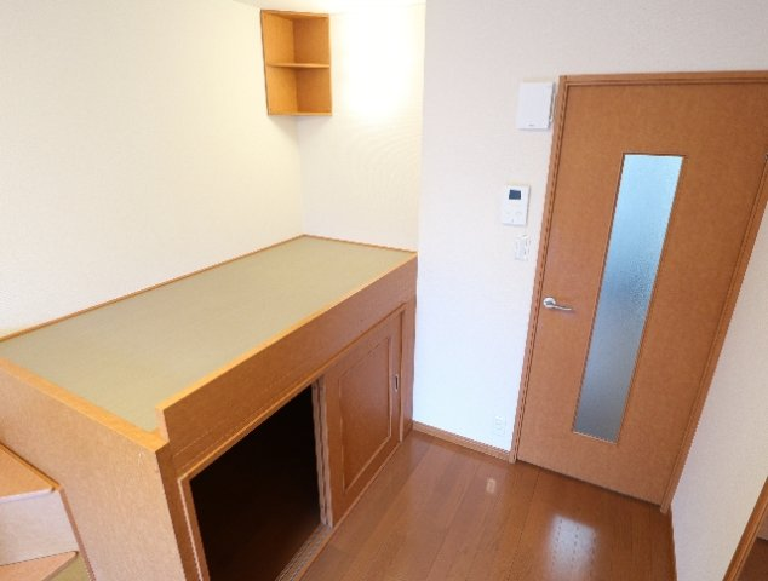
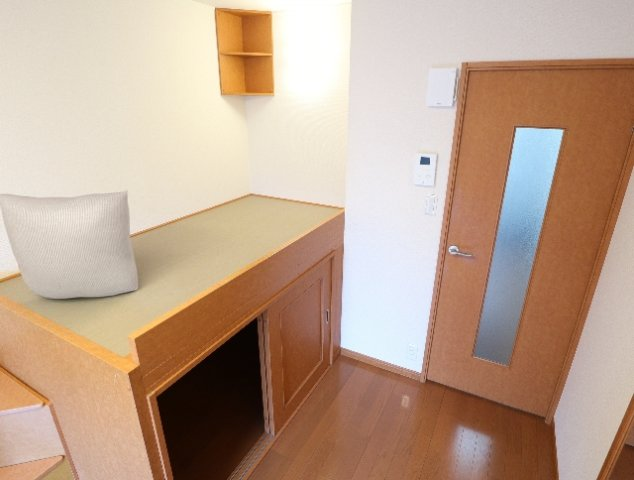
+ pillow (74, 246)
